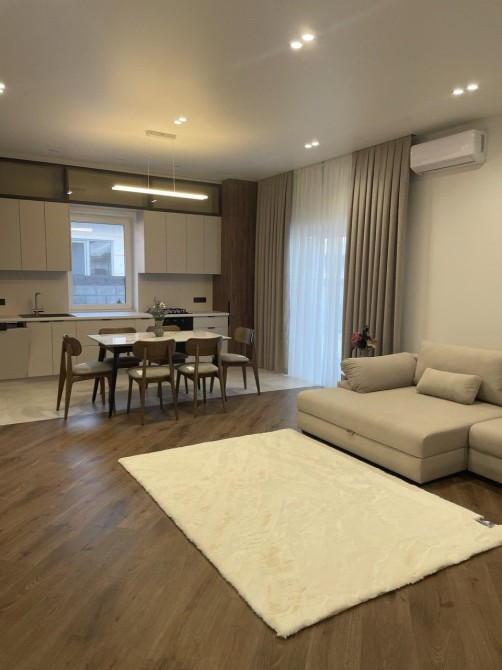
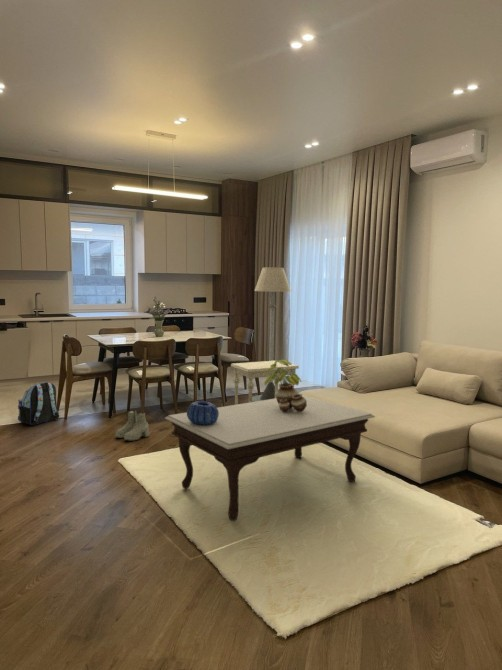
+ boots (132, 424)
+ backpack (37, 401)
+ side table (275, 392)
+ coffee table (271, 449)
+ potted plant (284, 384)
+ decorative bowl (202, 412)
+ floor lamp (271, 335)
